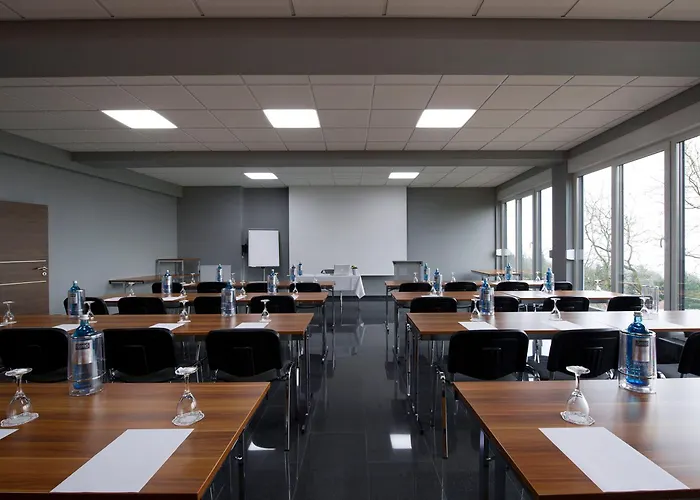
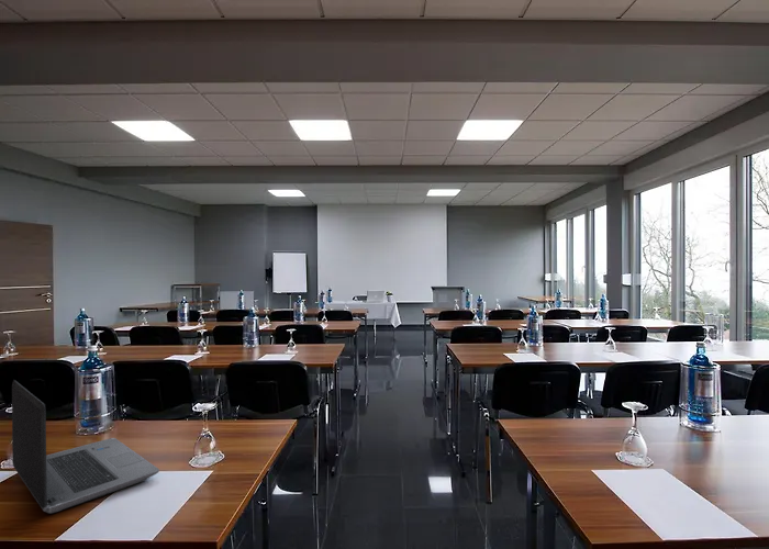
+ laptop computer (89, 444)
